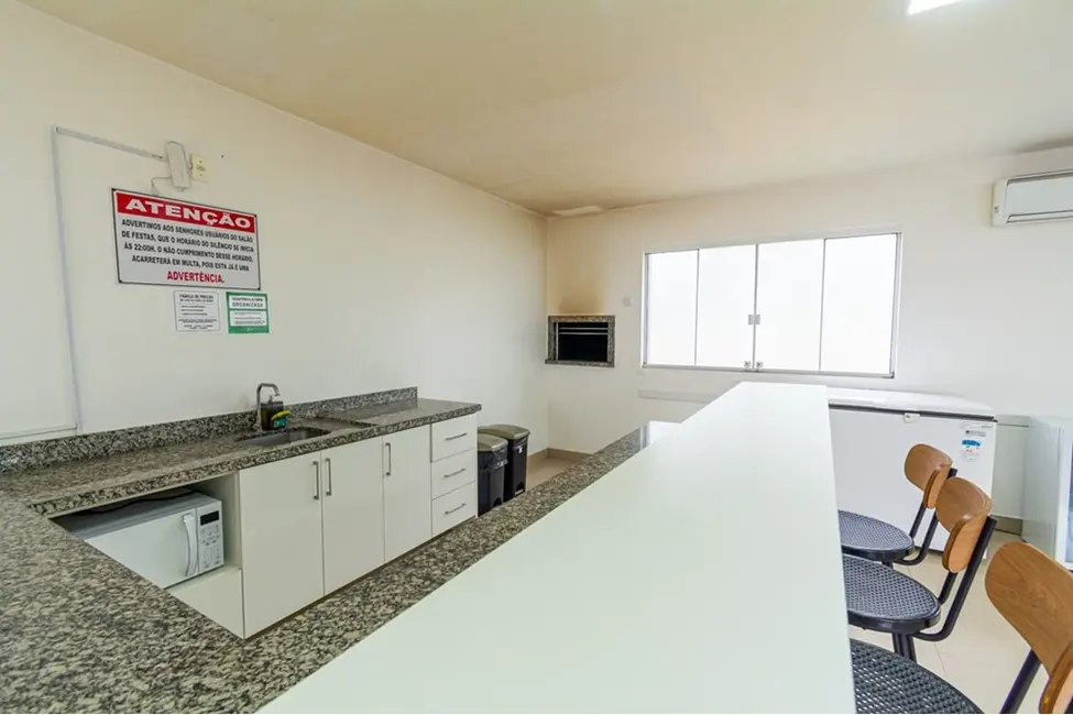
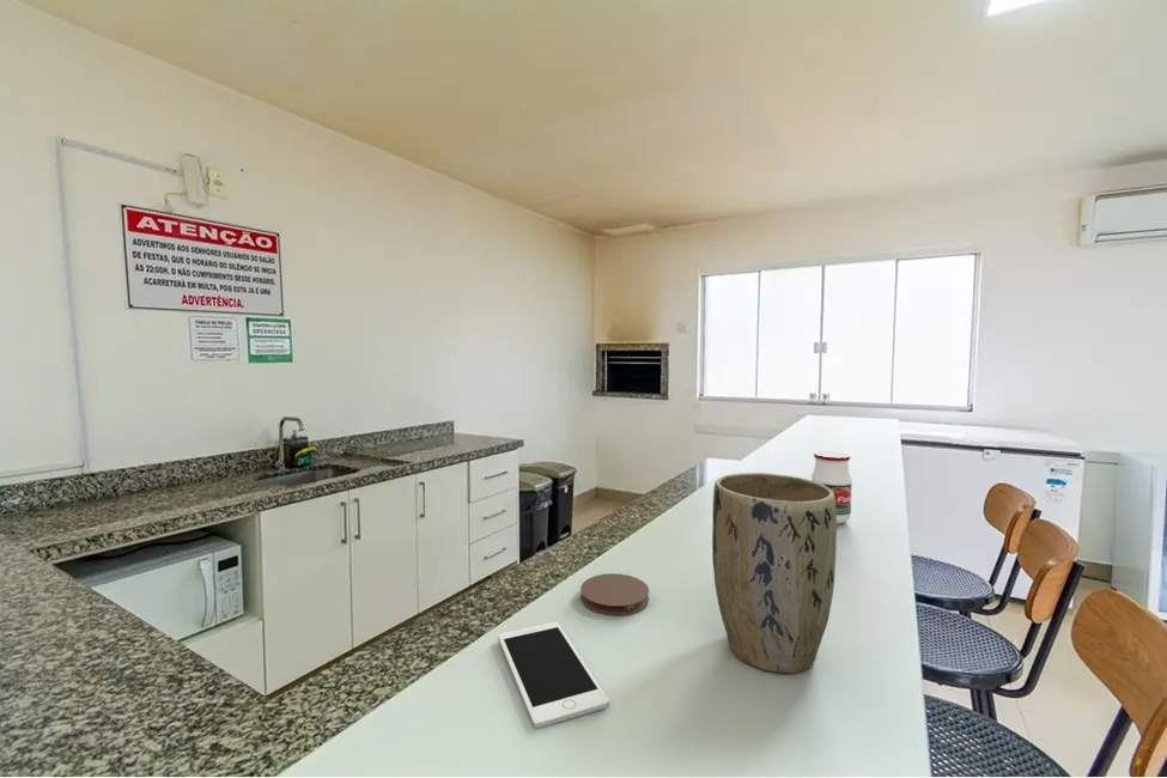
+ plant pot (770, 567)
+ coaster (614, 592)
+ jar (831, 486)
+ cell phone (547, 665)
